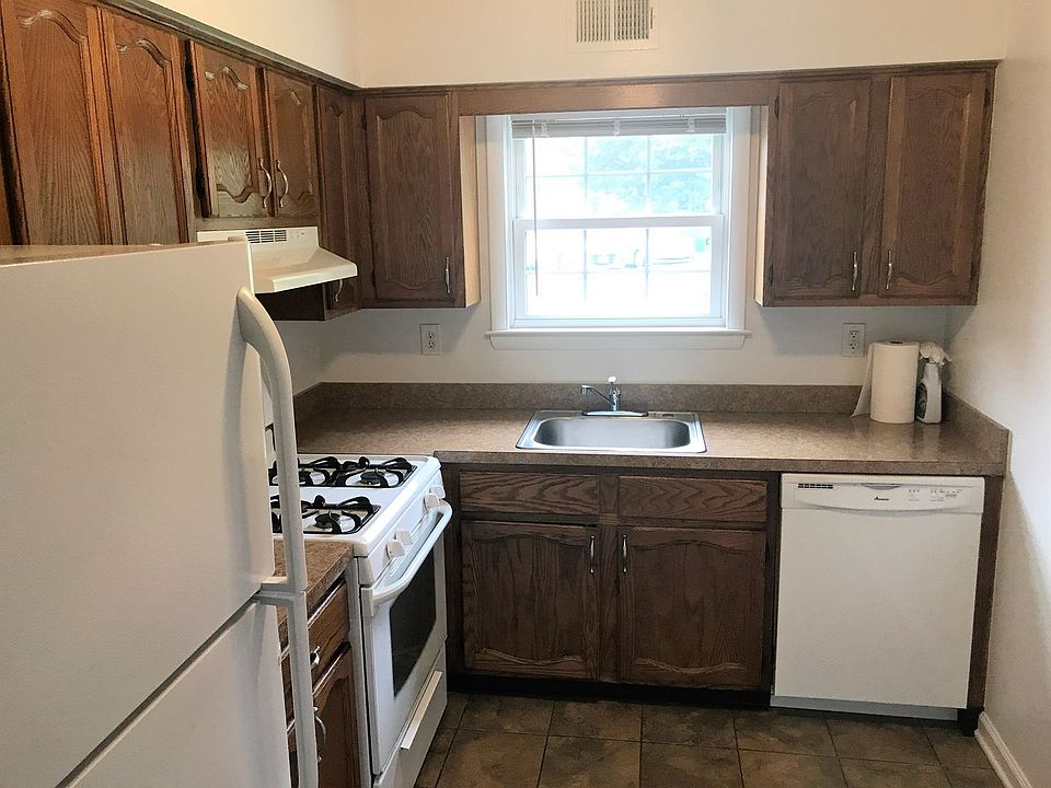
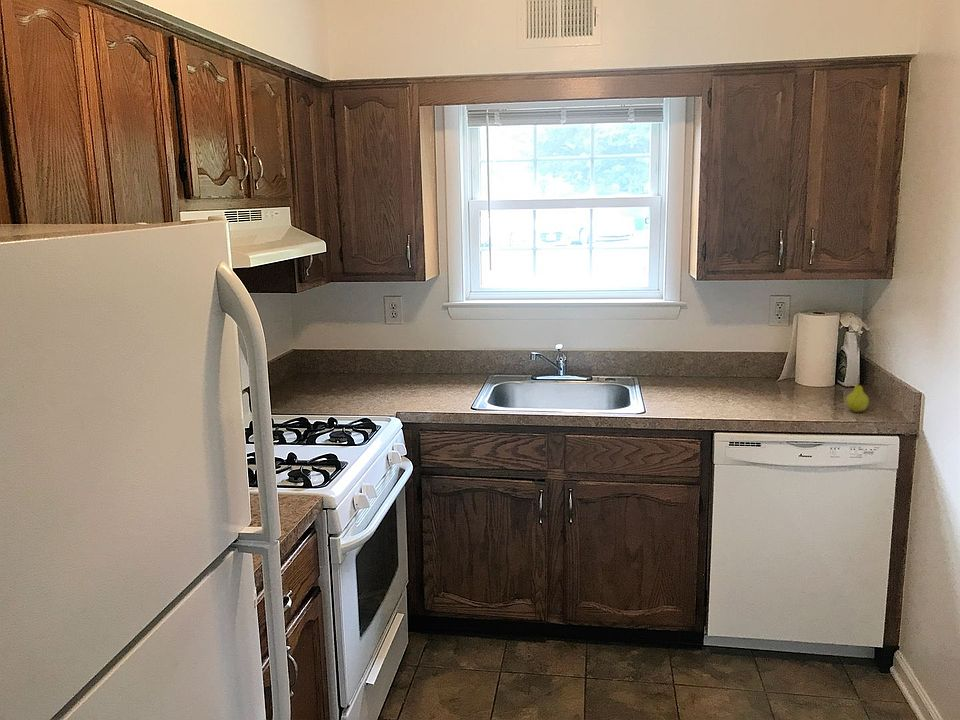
+ fruit (857, 393)
